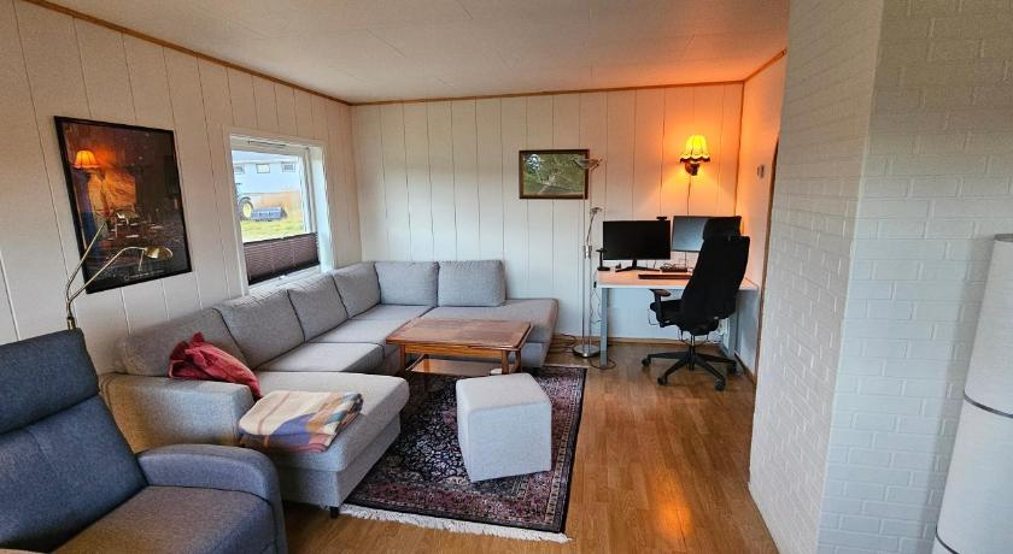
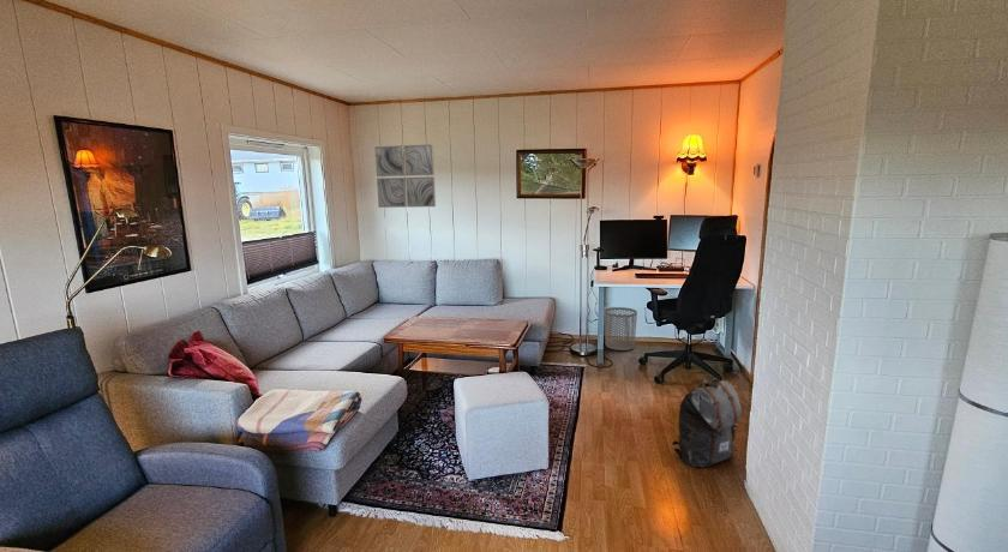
+ wall art (406, 175)
+ waste bin (619, 328)
+ backpack (706, 418)
